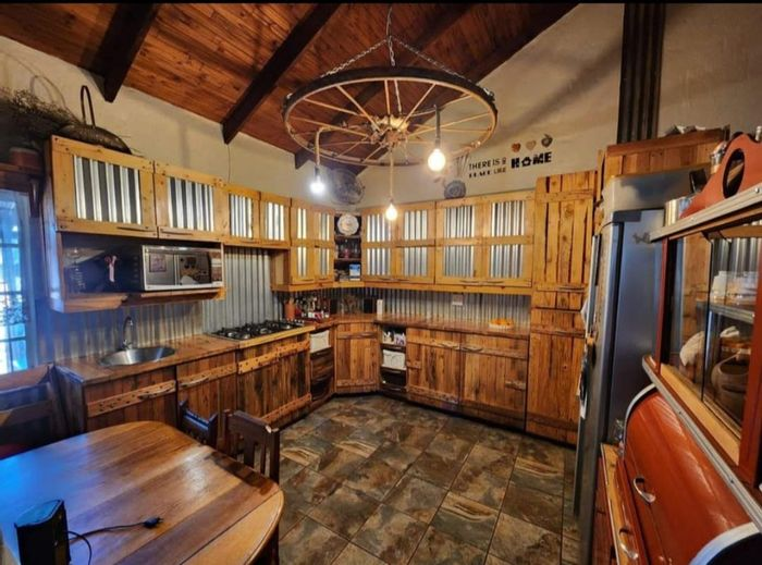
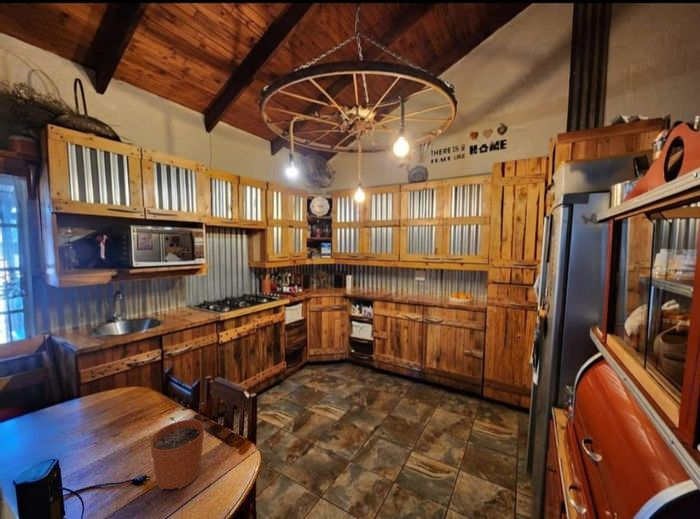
+ plant pot (178, 444)
